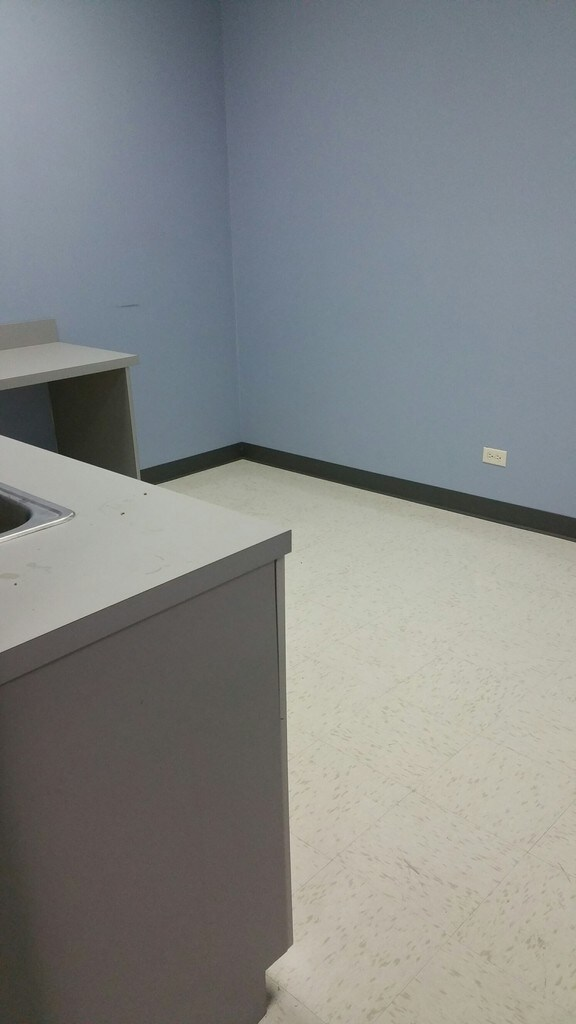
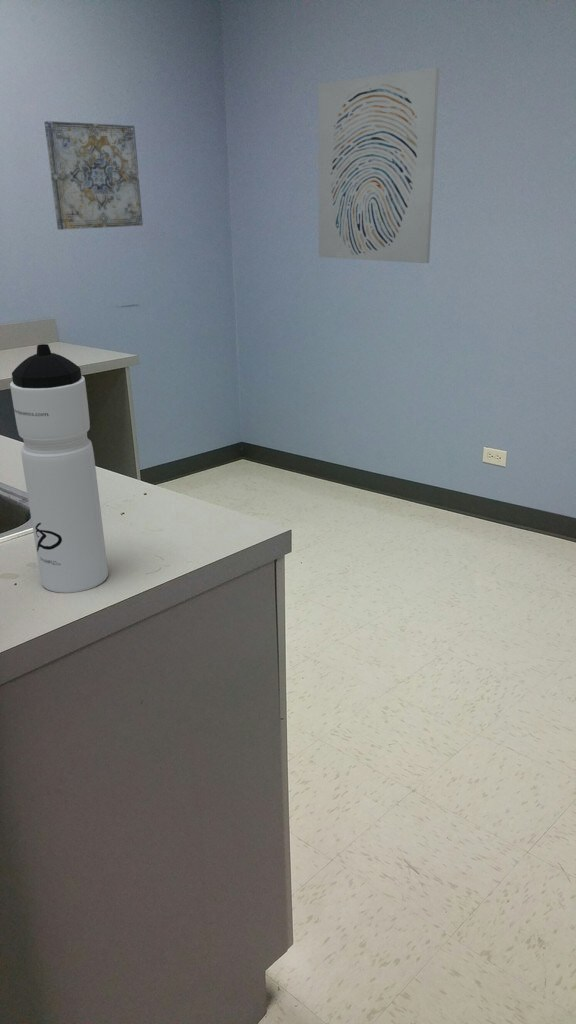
+ wall art (96, 176)
+ wall art (372, 172)
+ water bottle (60, 468)
